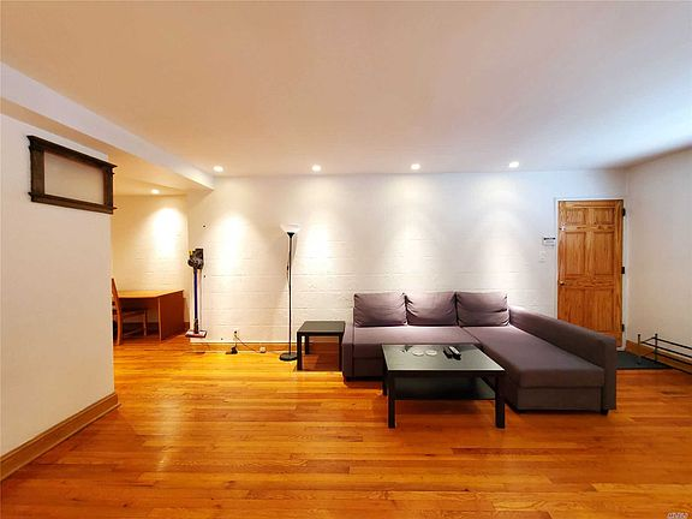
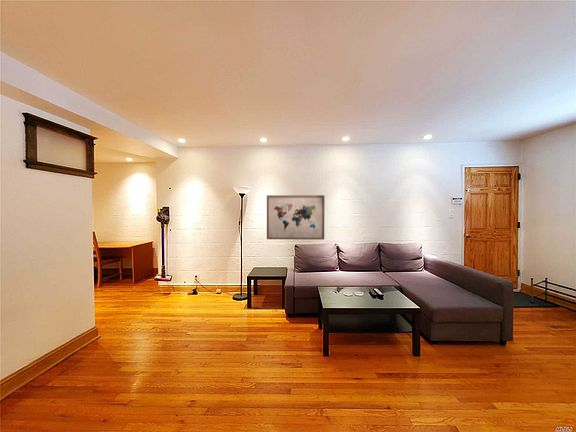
+ wall art (295, 217)
